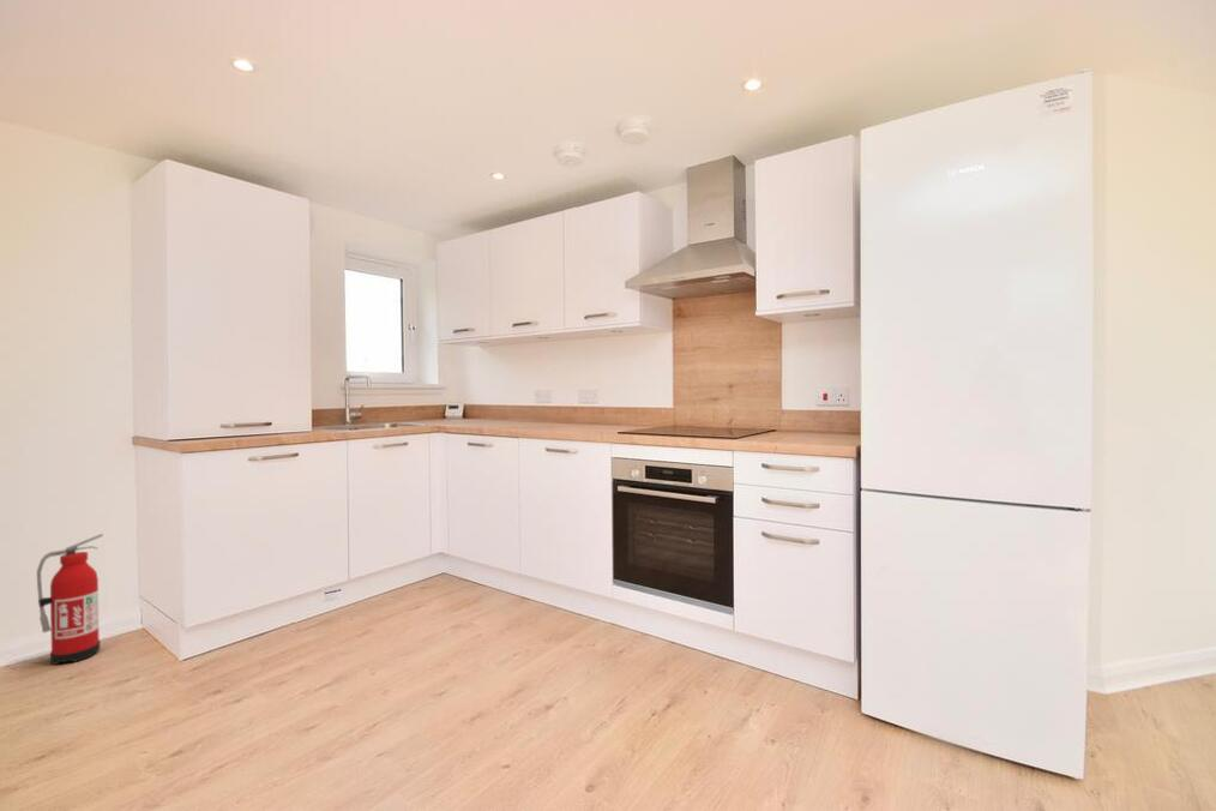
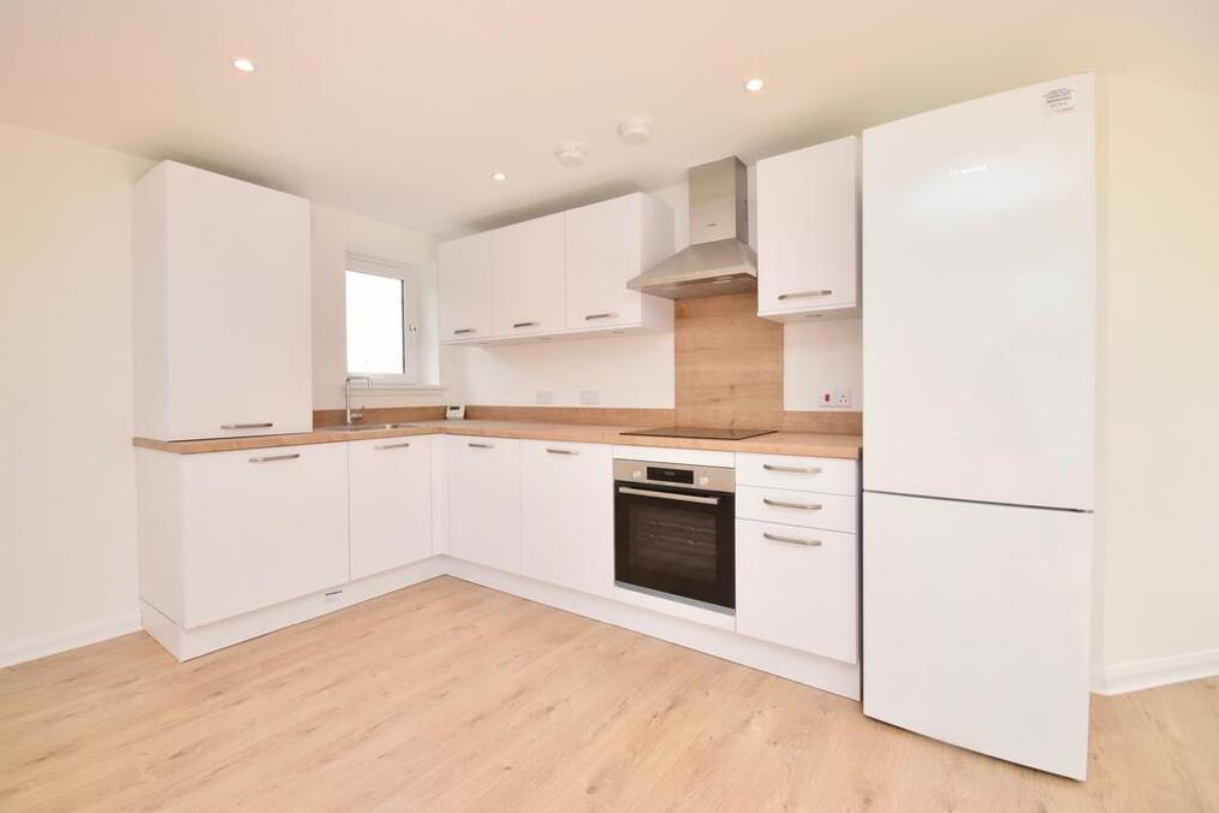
- fire extinguisher (71, 597)
